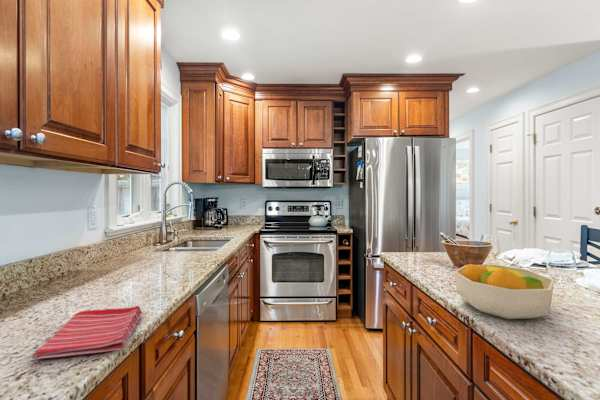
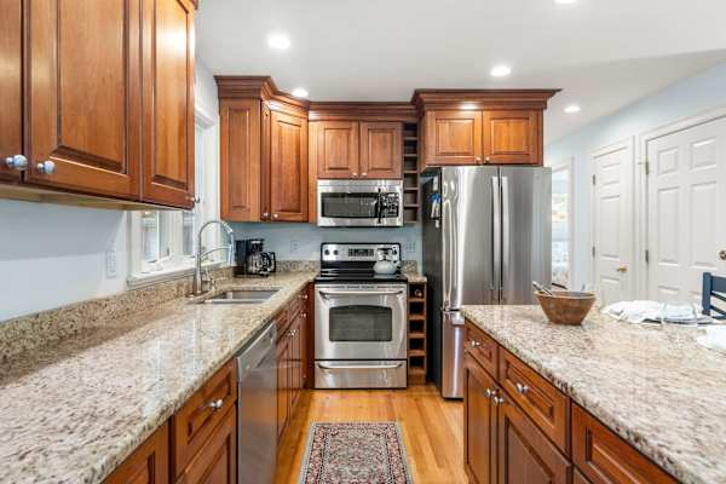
- dish towel (96, 328)
- fruit bowl (501, 283)
